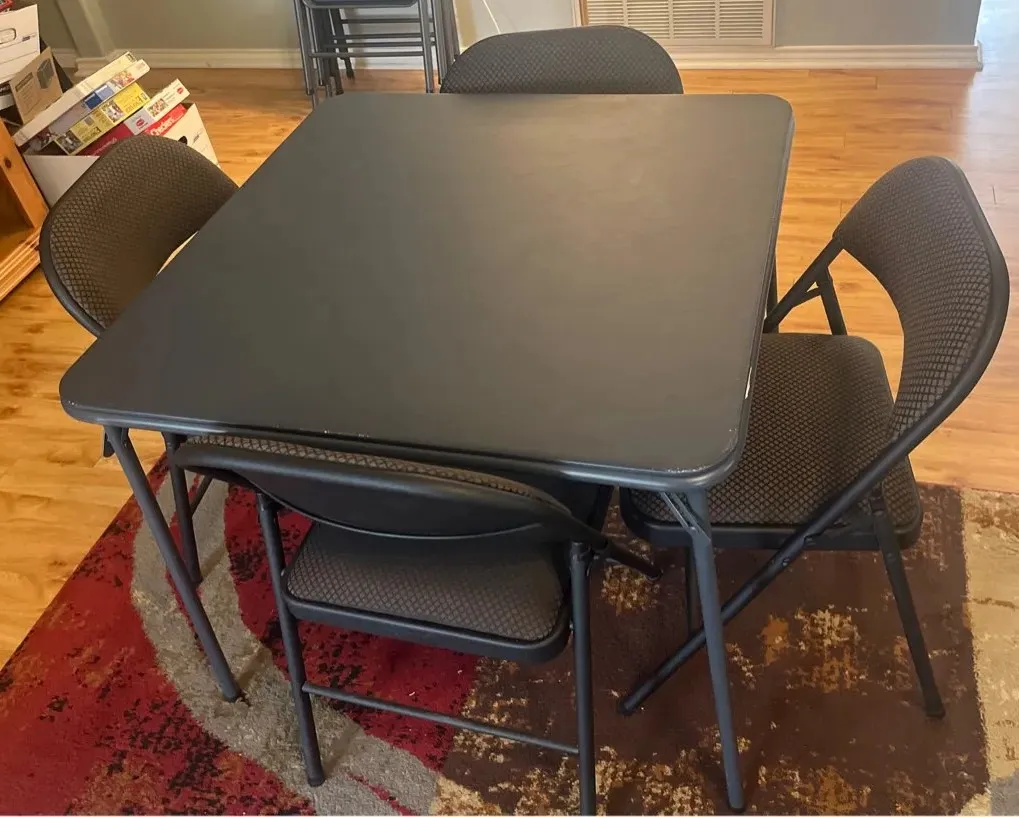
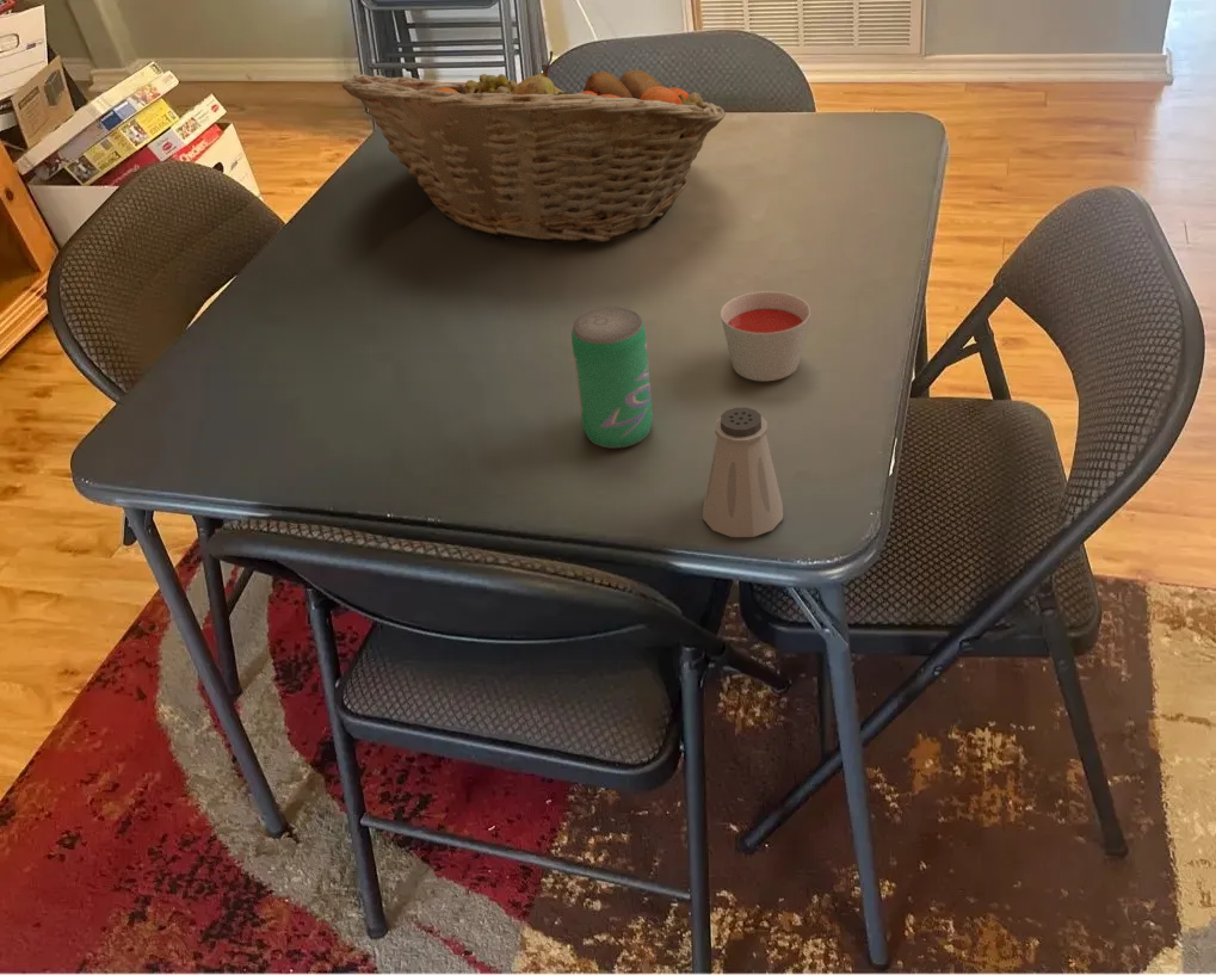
+ candle (765, 339)
+ beverage can (612, 378)
+ saltshaker (741, 465)
+ fruit basket (535, 128)
